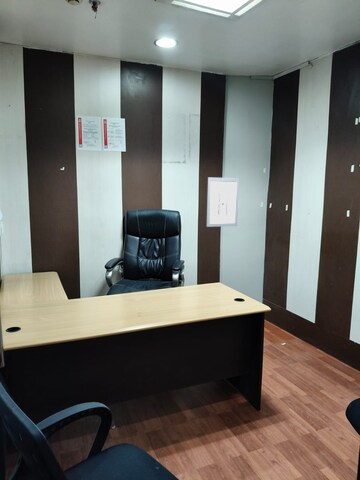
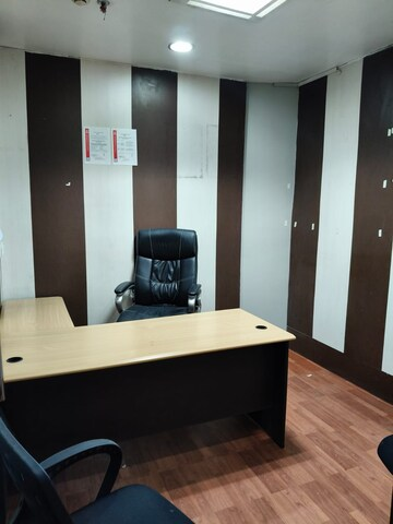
- wall art (222, 202)
